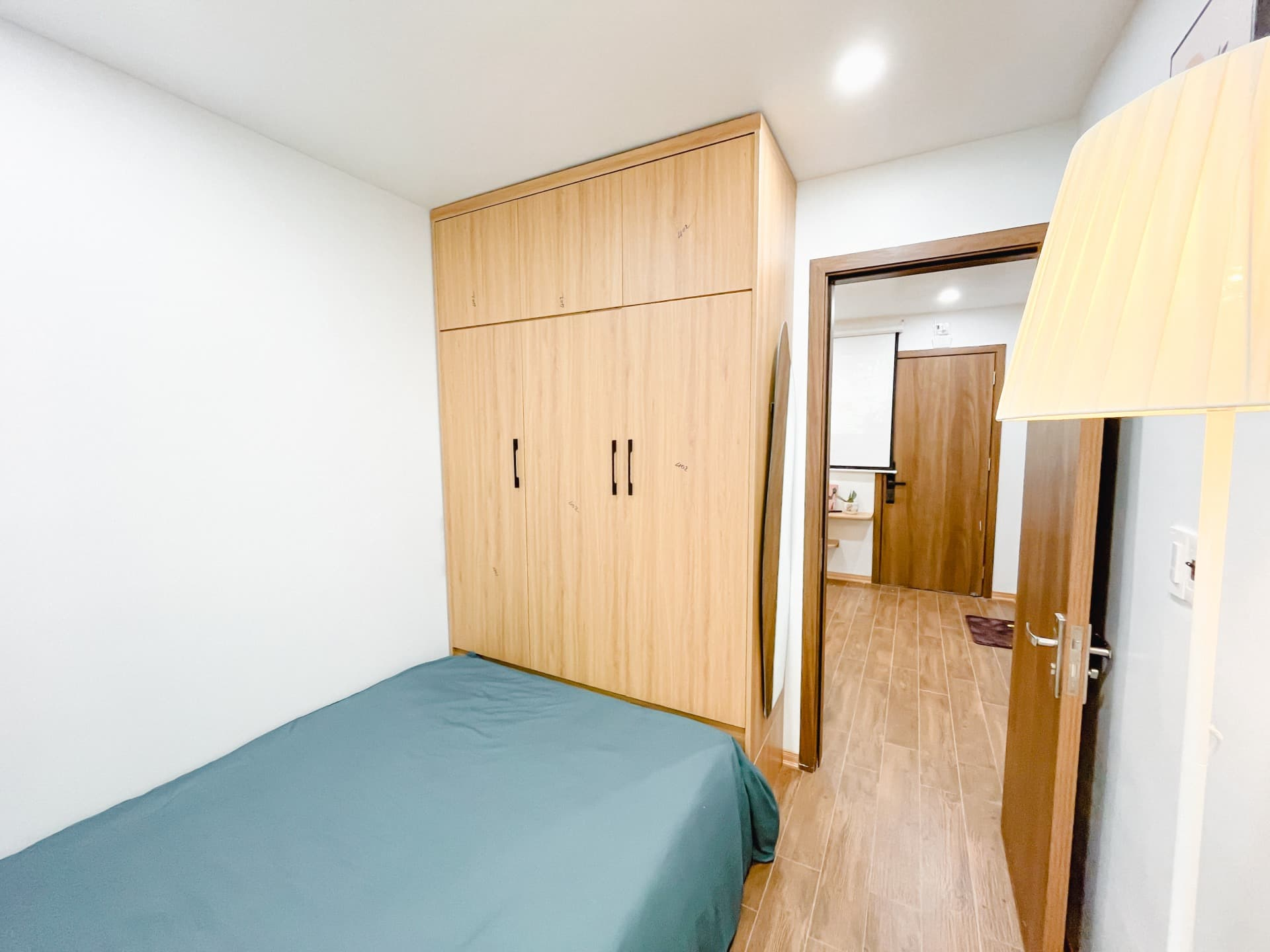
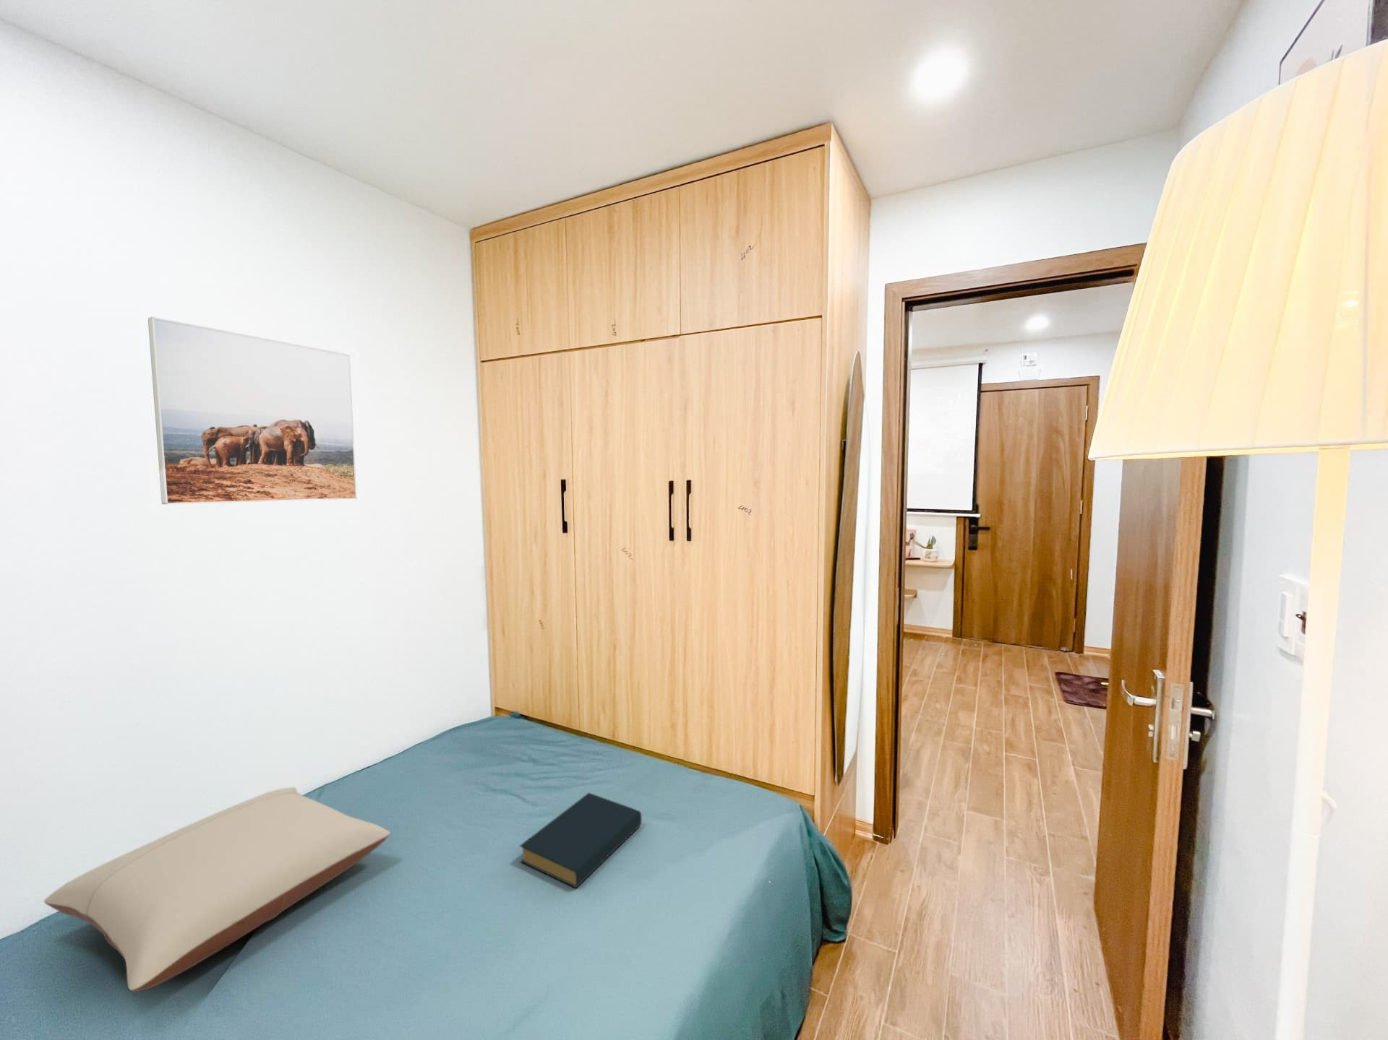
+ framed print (266, 421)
+ pillow (233, 866)
+ hardback book (584, 835)
